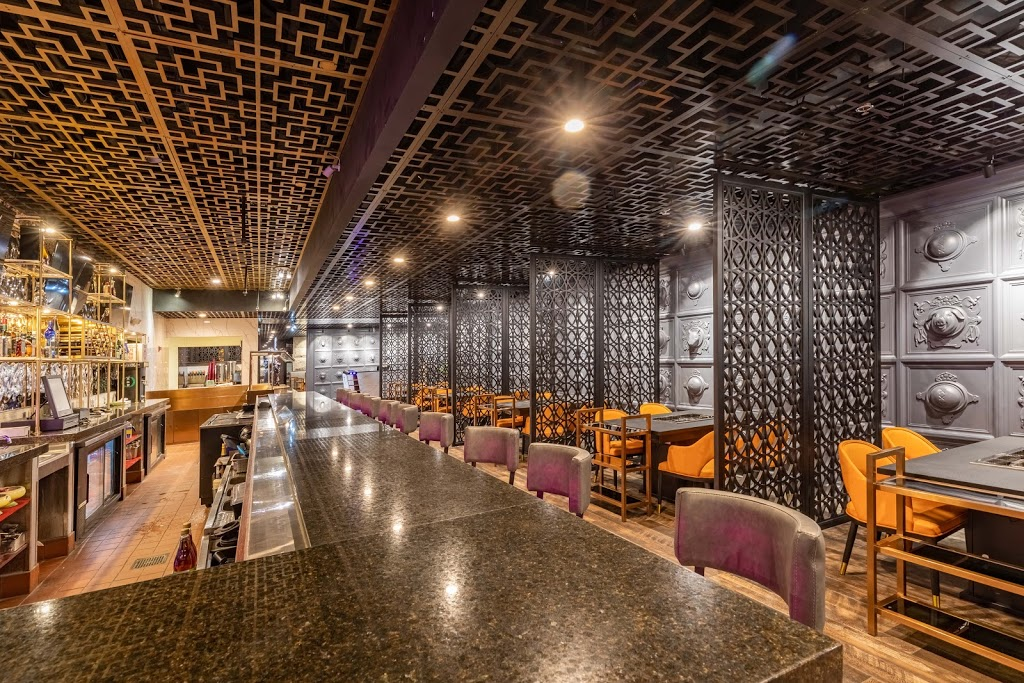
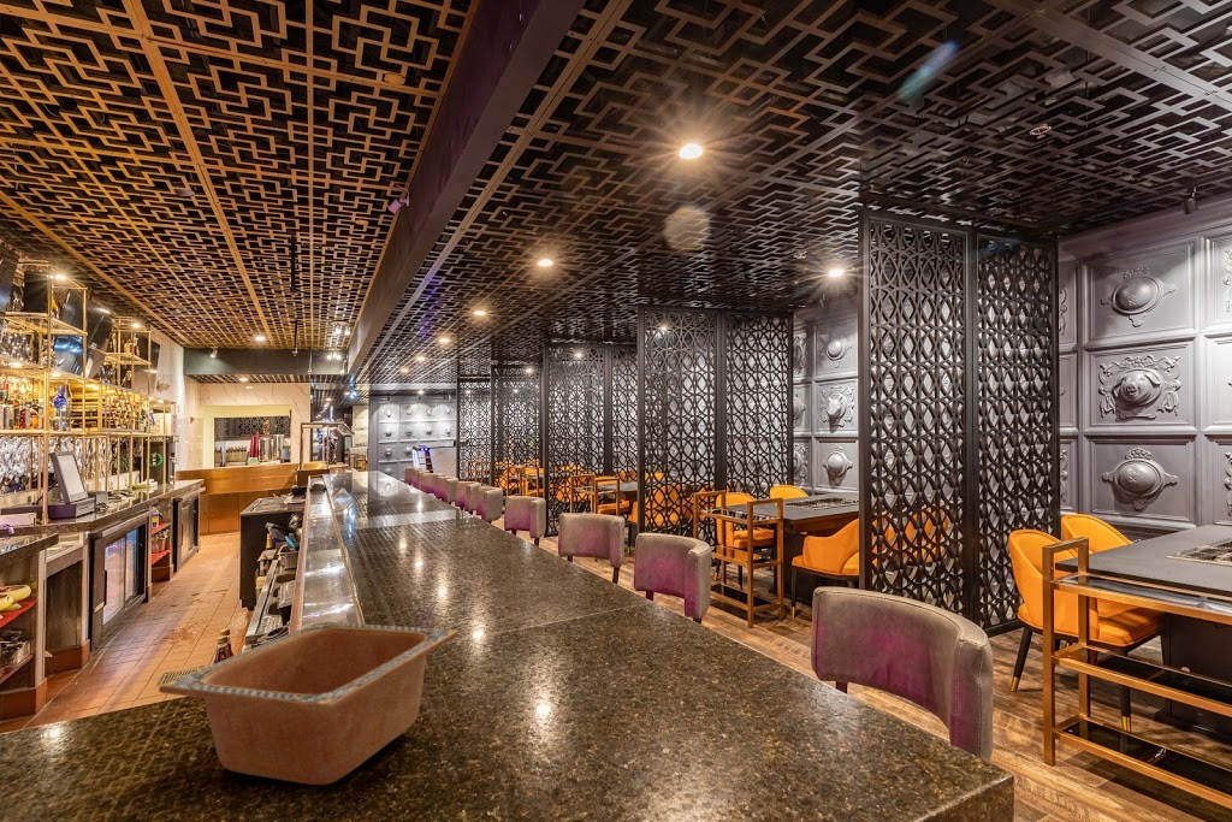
+ serving bowl (322, 699)
